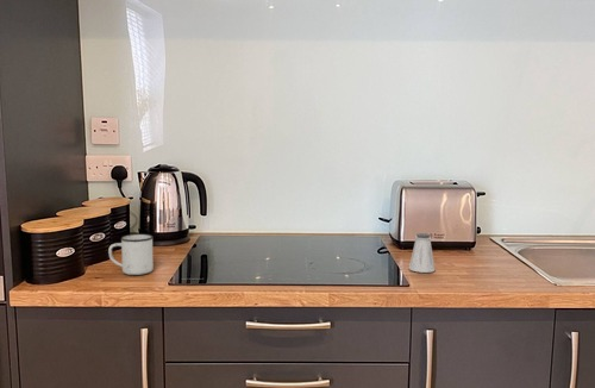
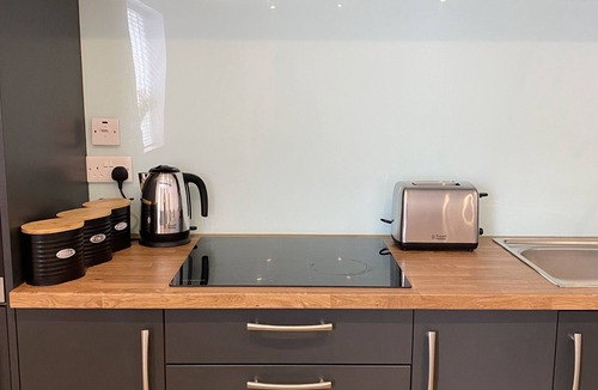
- mug (131, 254)
- saltshaker (422, 251)
